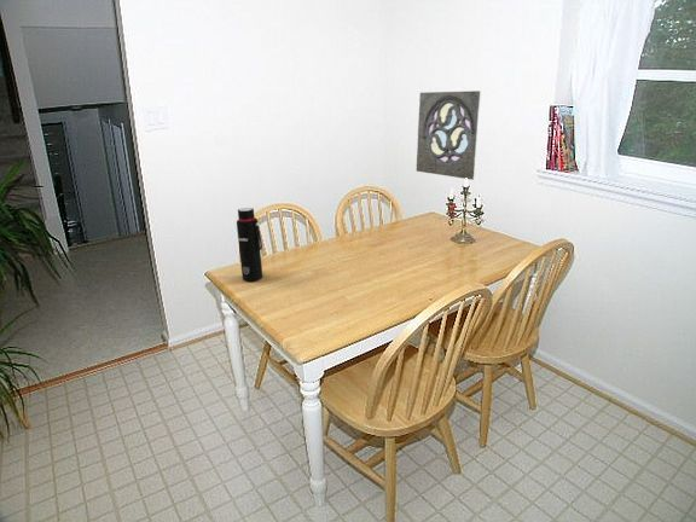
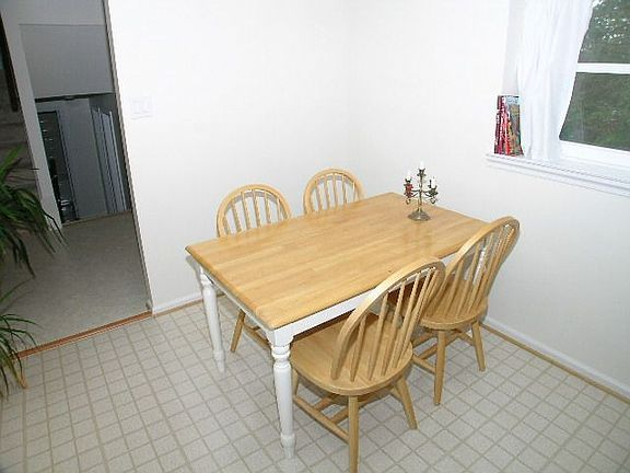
- wall ornament (446, 134)
- water bottle (250, 244)
